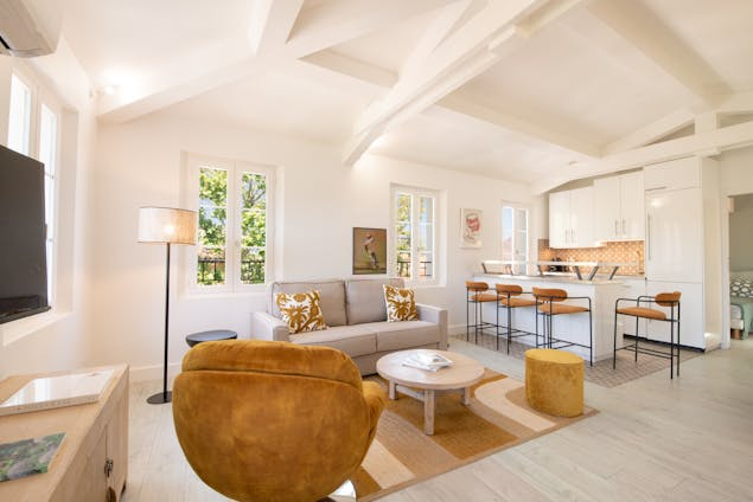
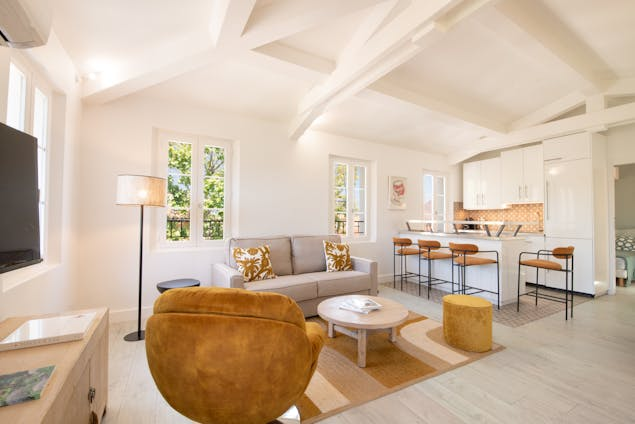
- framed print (370, 251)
